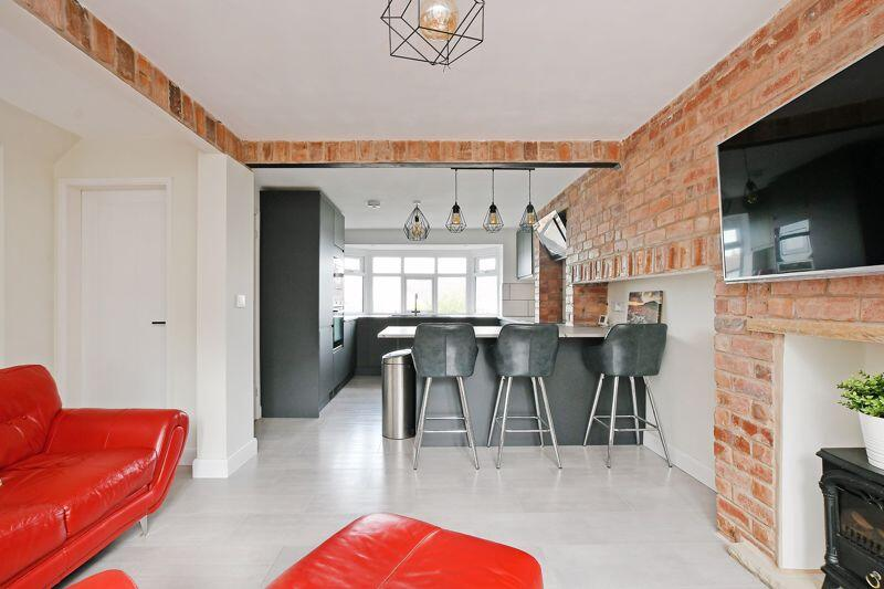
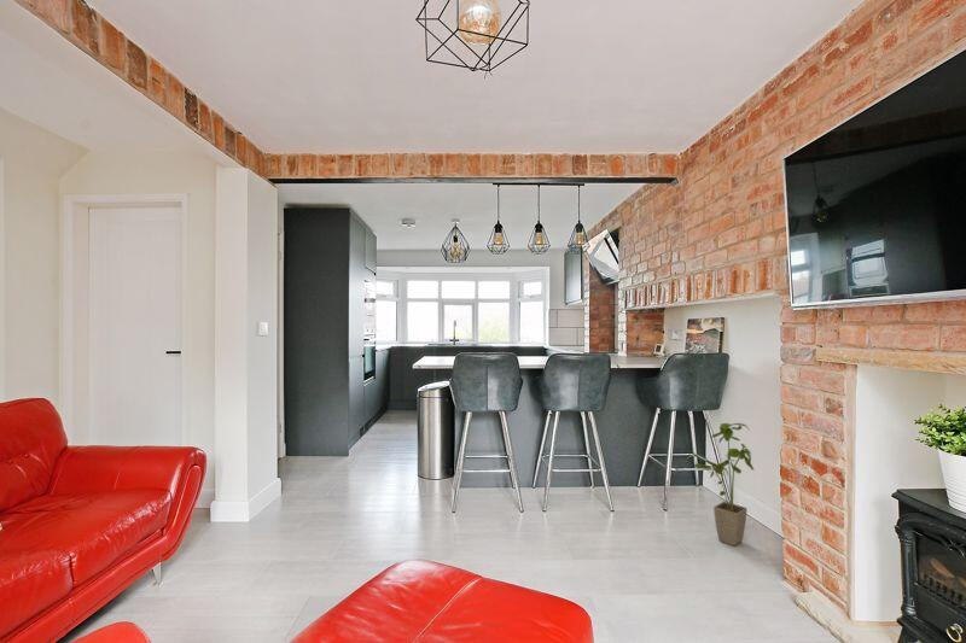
+ house plant (722, 479)
